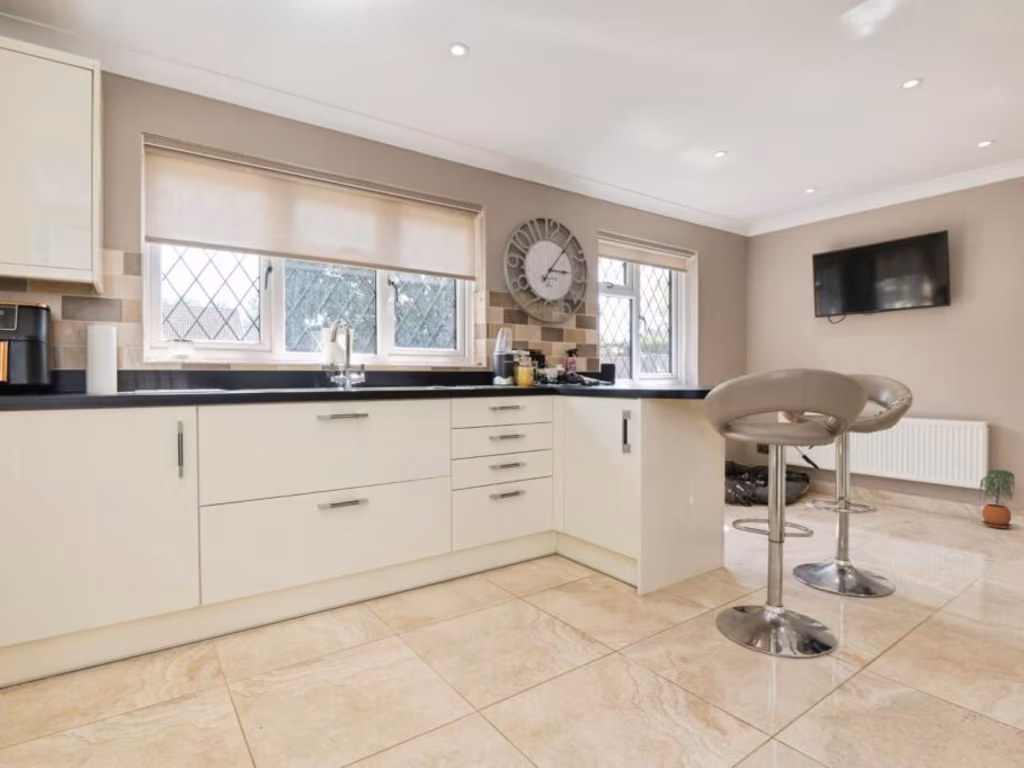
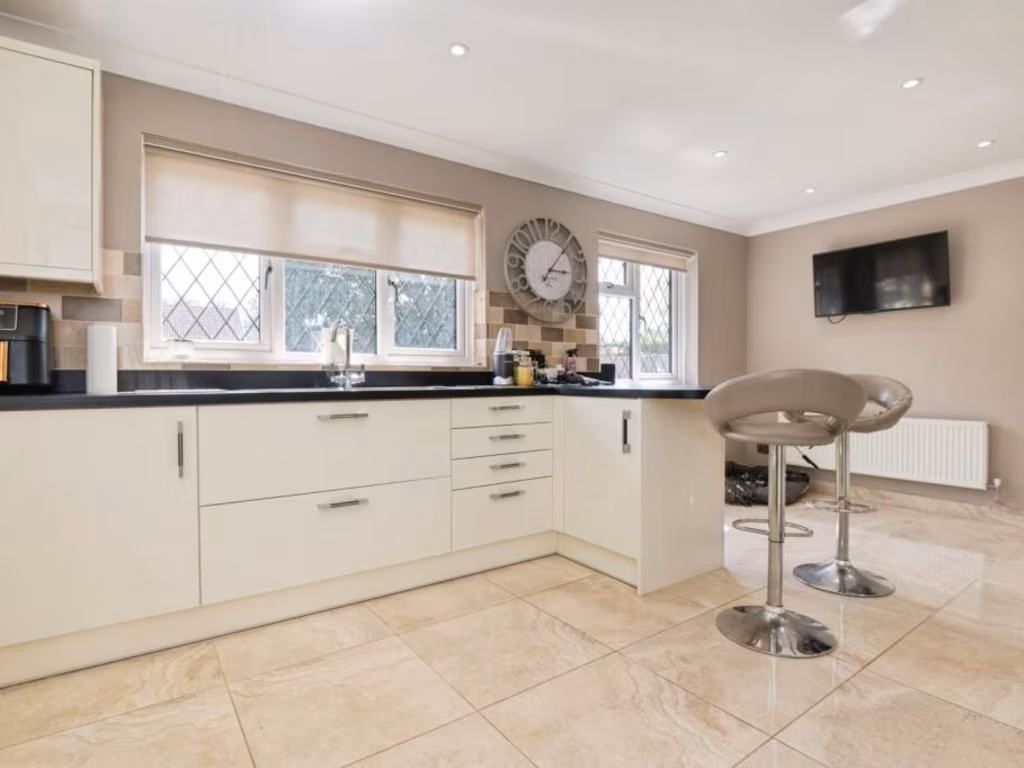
- potted plant (996, 498)
